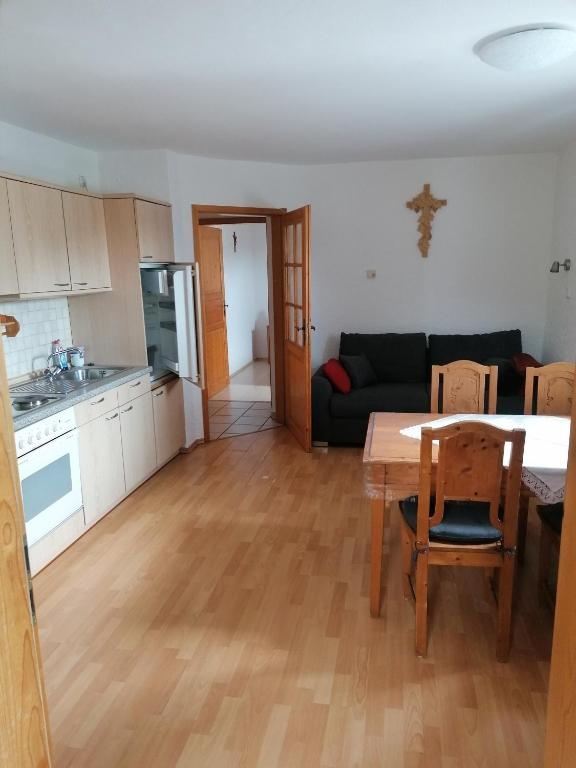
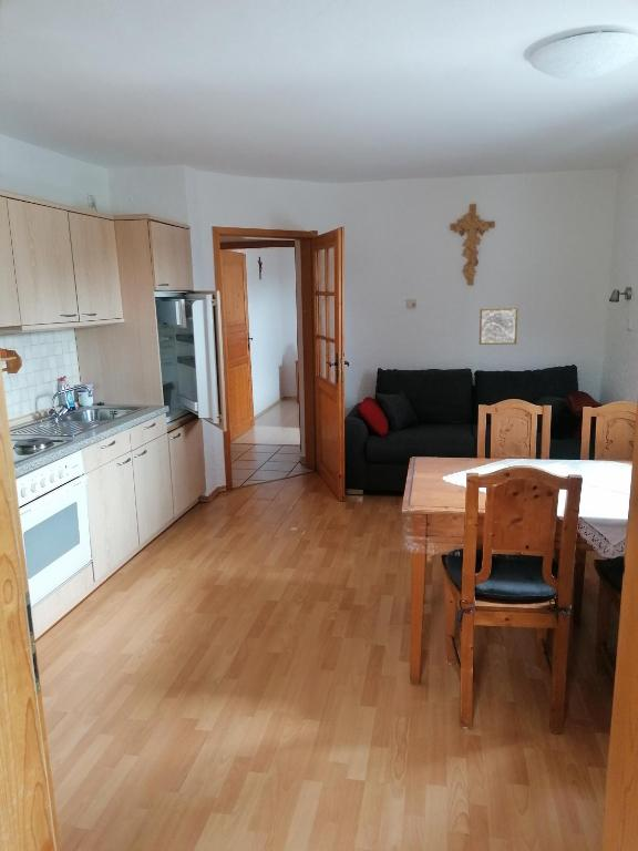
+ wall art (497, 326)
